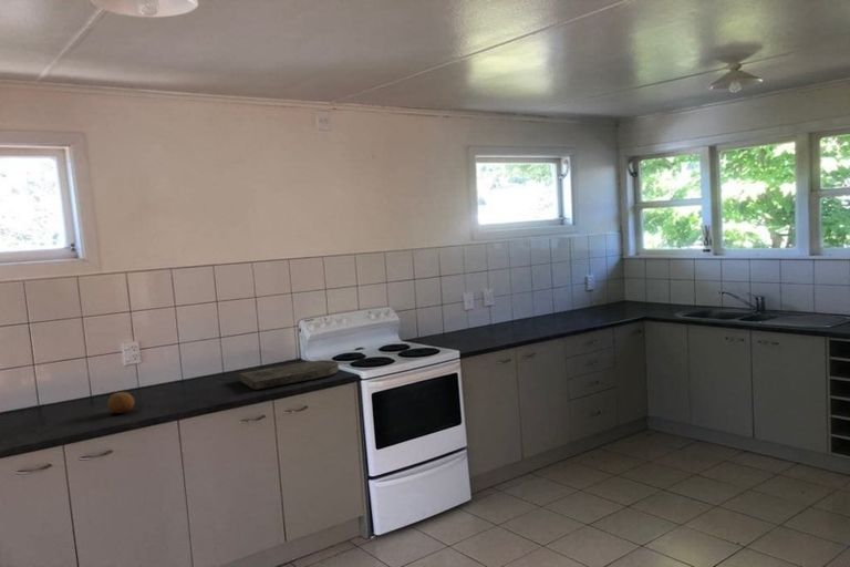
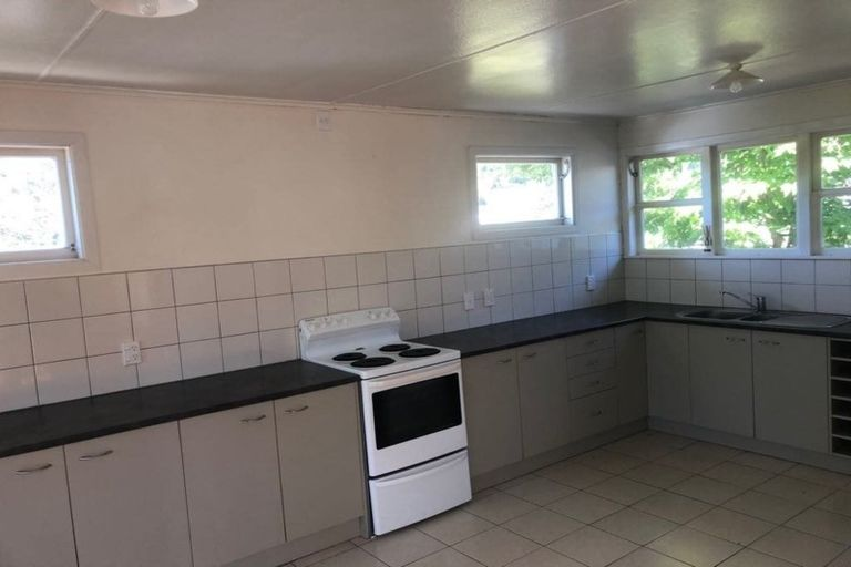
- fruit (121, 402)
- cutting board (293, 372)
